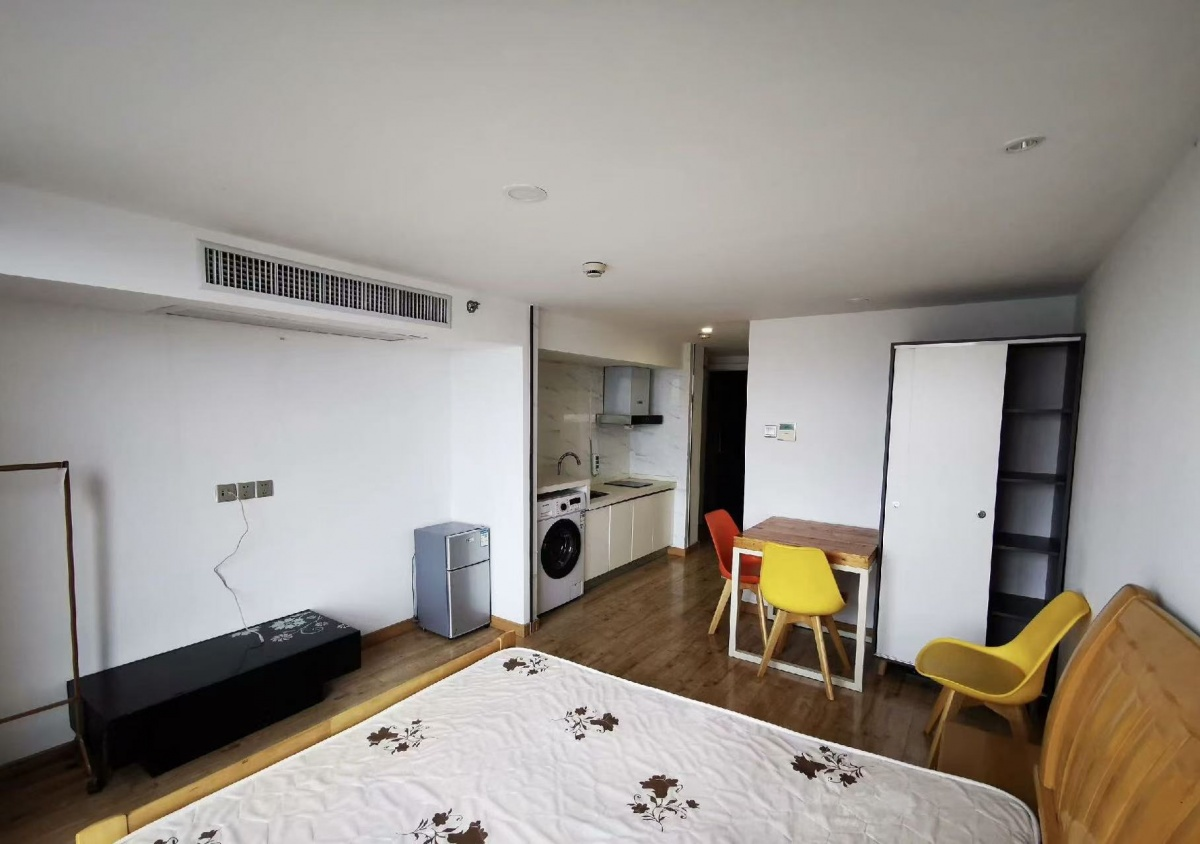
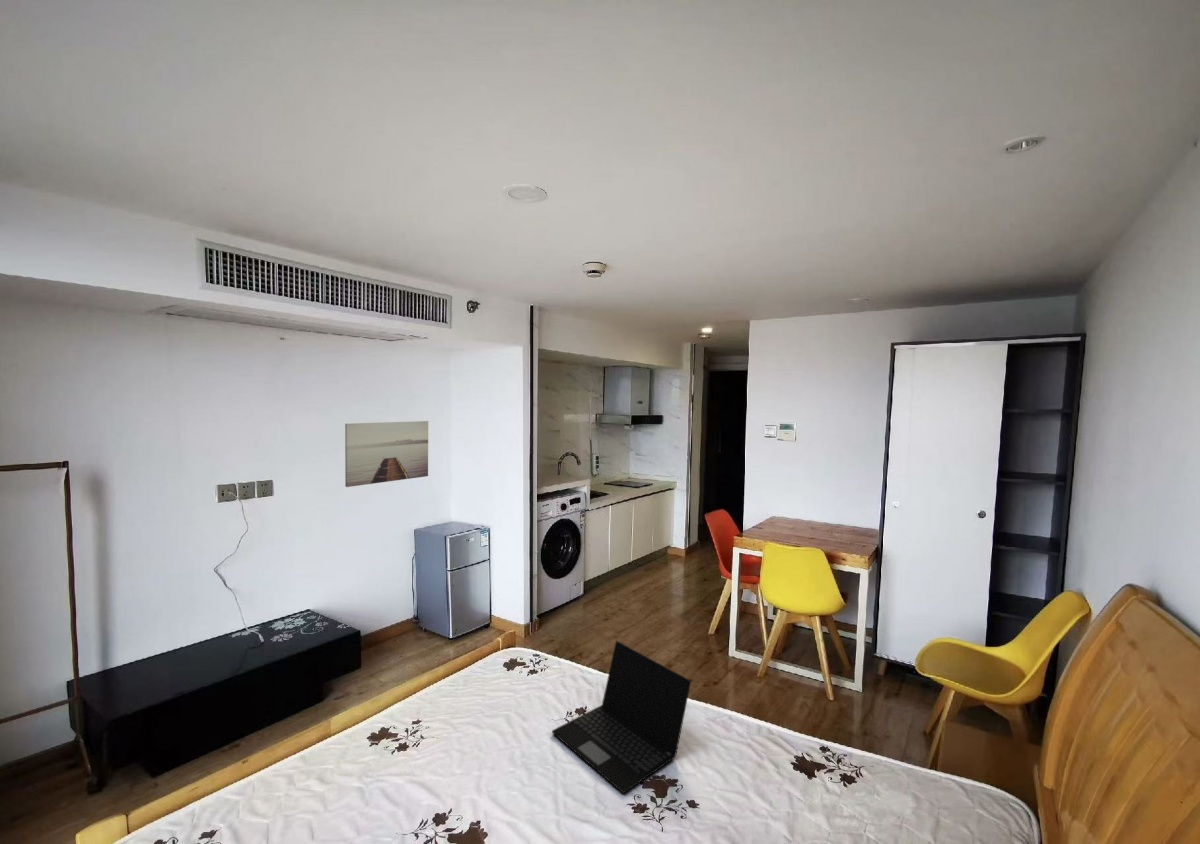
+ laptop (620, 707)
+ wall art (389, 451)
